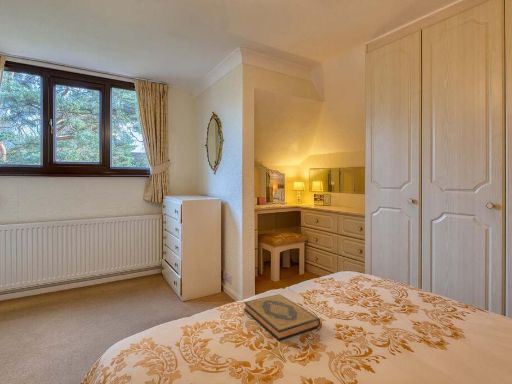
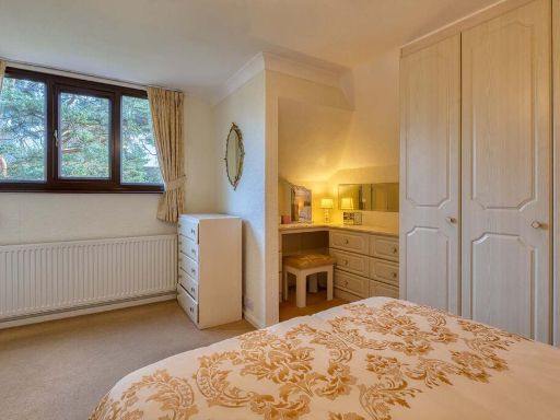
- hardback book (279, 313)
